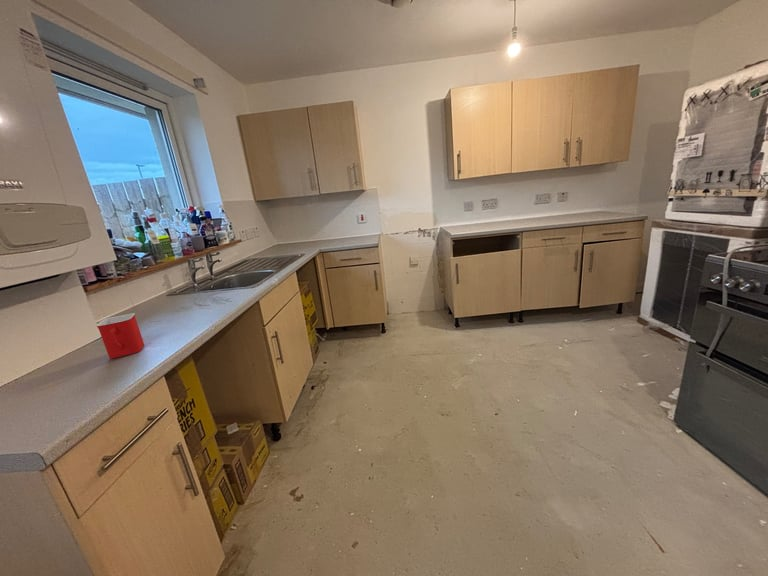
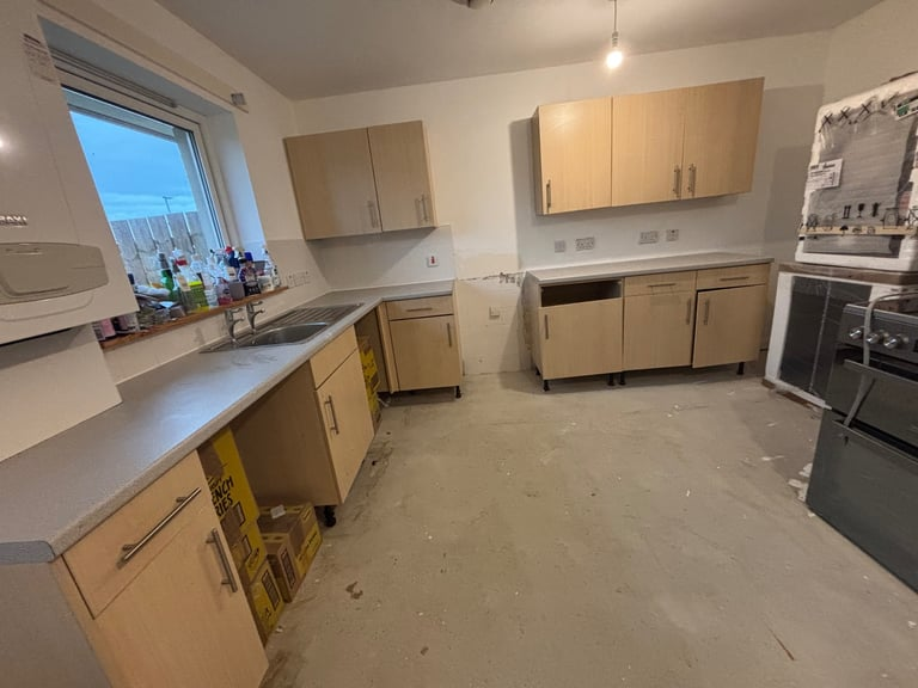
- mug (120, 337)
